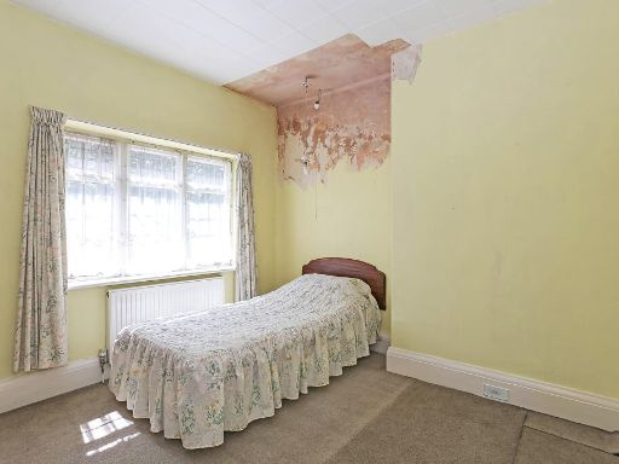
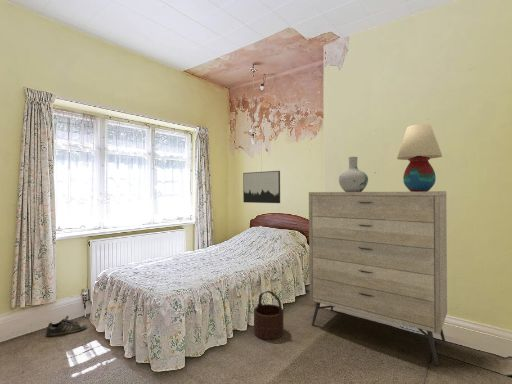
+ wooden bucket (268, 312)
+ dresser (373, 262)
+ table lamp (418, 158)
+ shoe (66, 324)
+ vase (353, 174)
+ wall art (260, 187)
